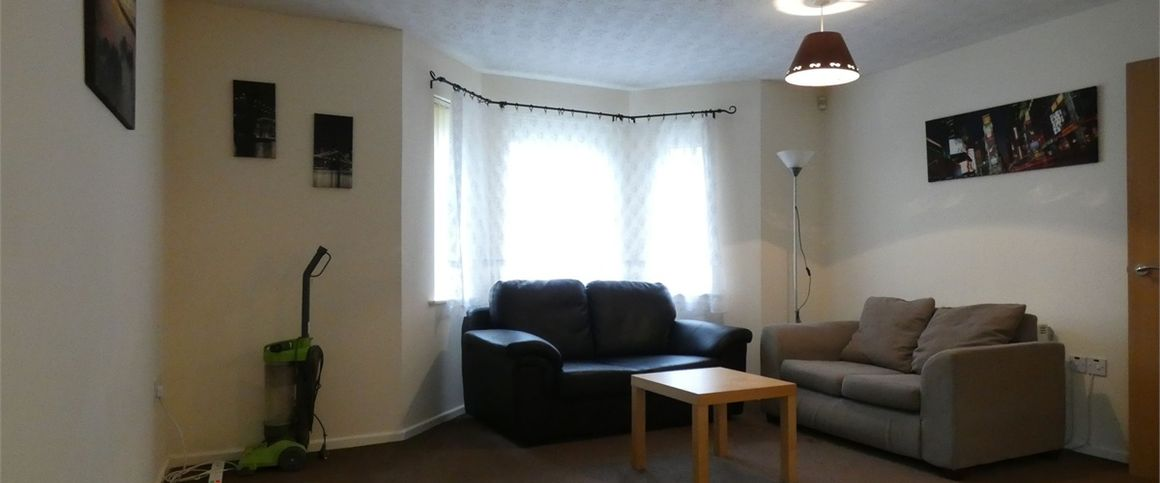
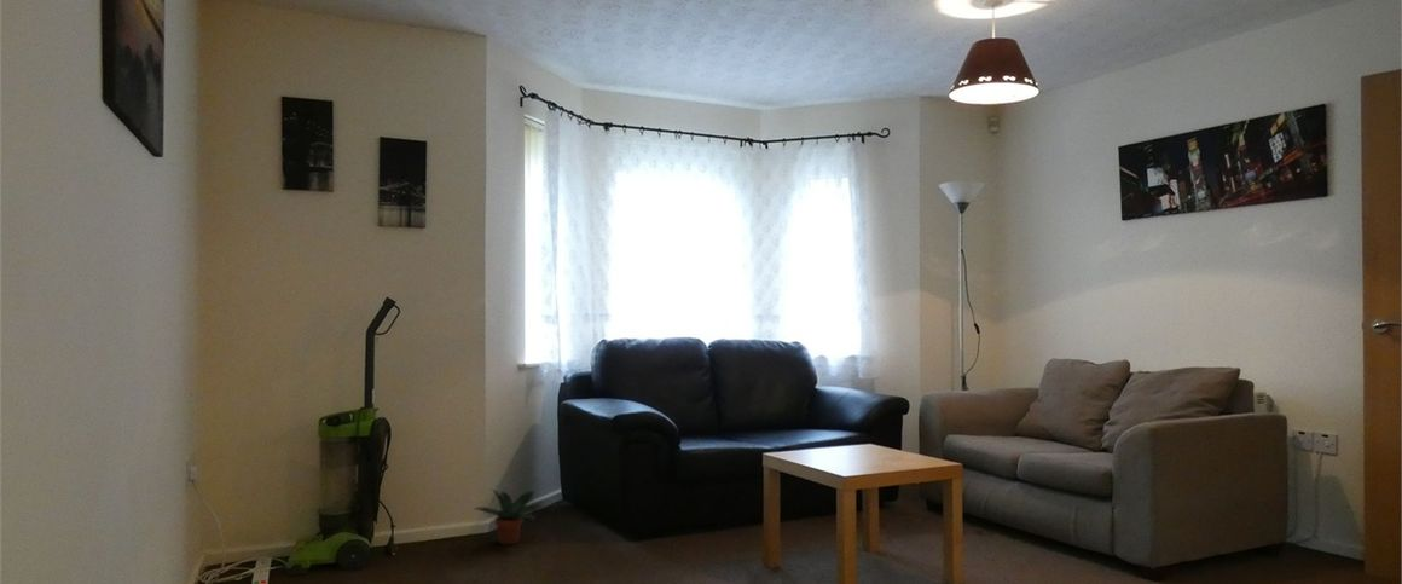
+ potted plant (509, 514)
